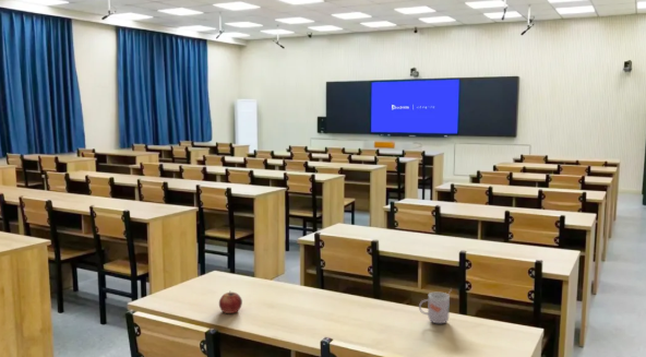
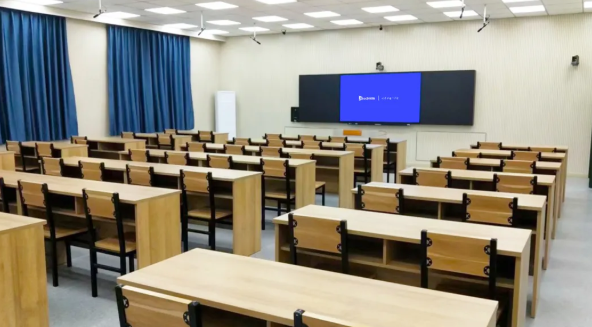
- apple (230, 300)
- mug (434, 305)
